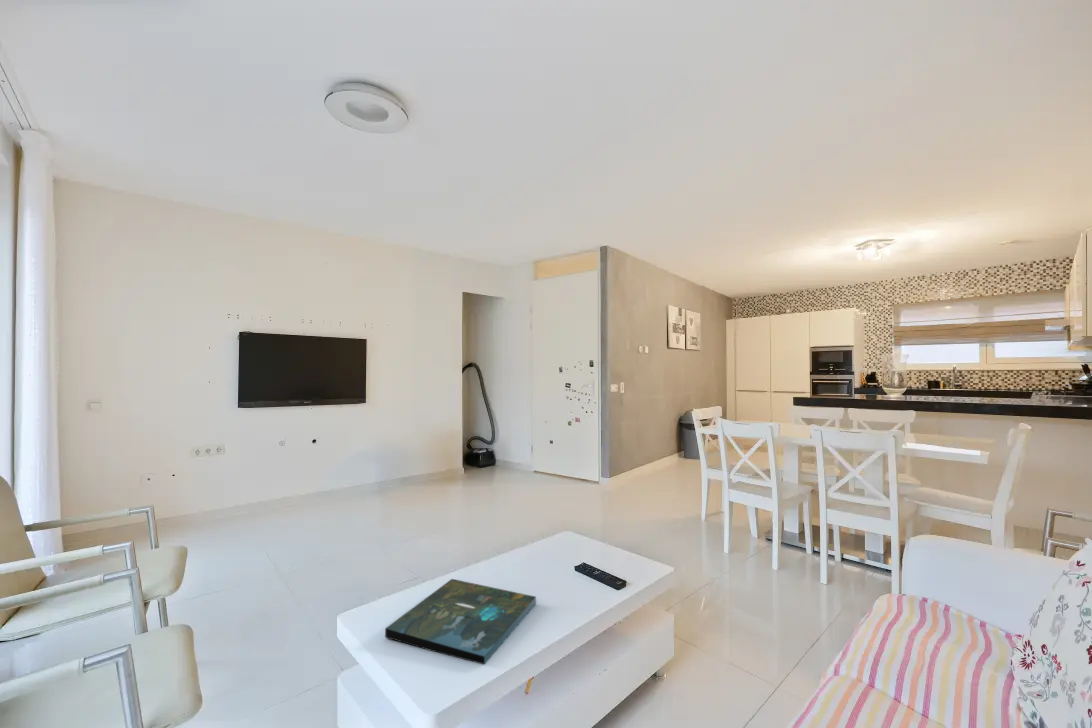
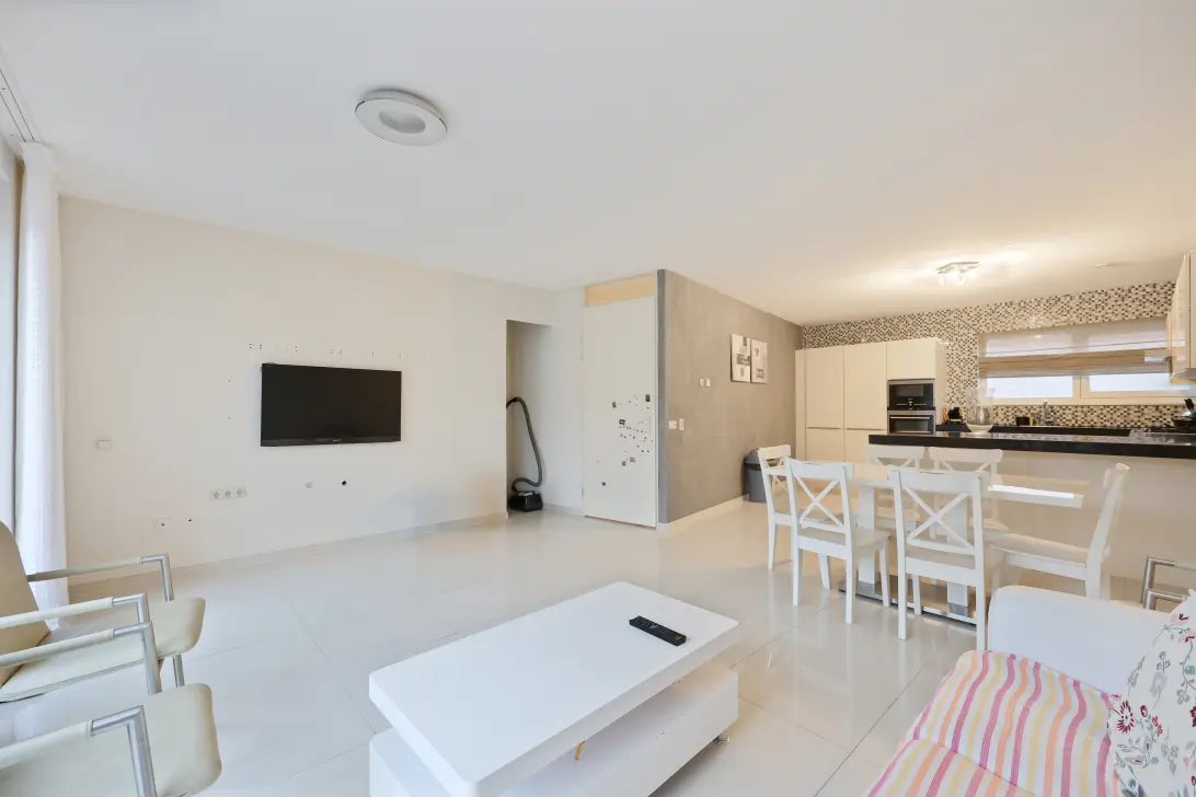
- board game (465, 612)
